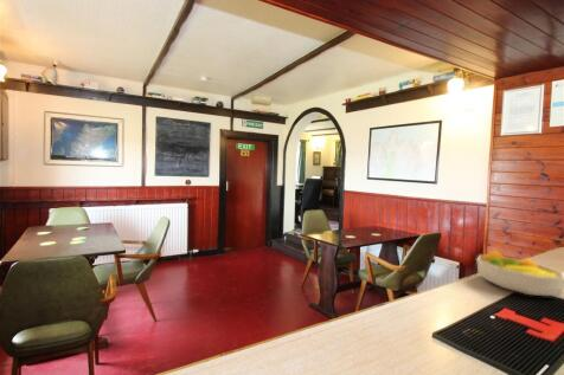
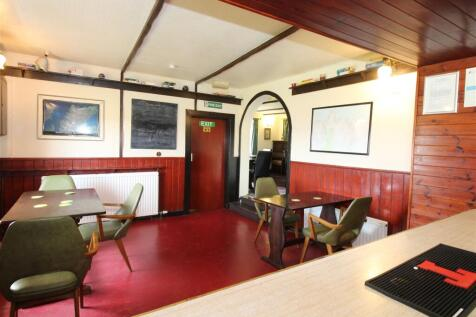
- fruit bowl (517, 271)
